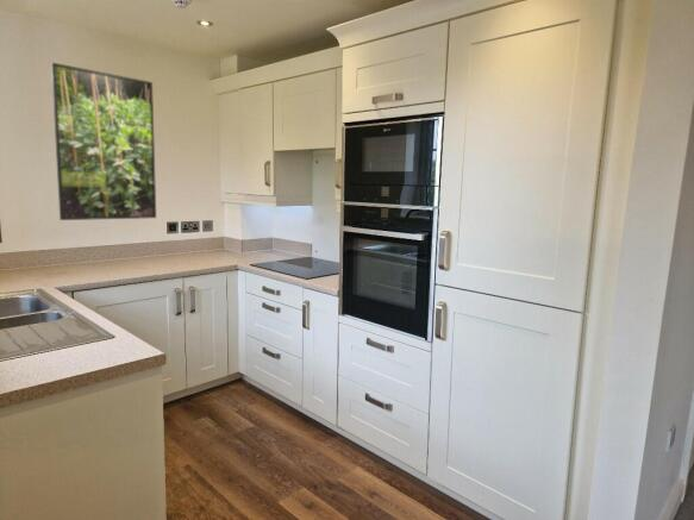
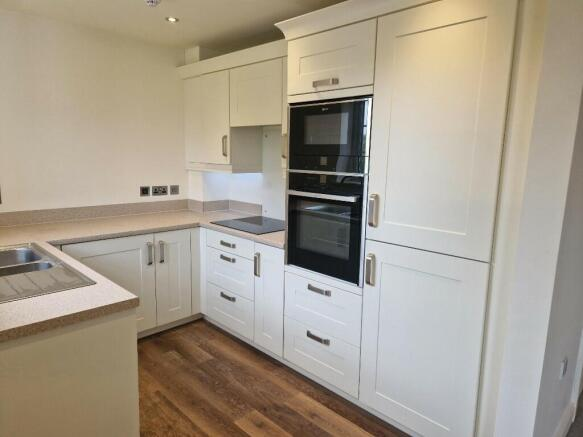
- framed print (108, 148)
